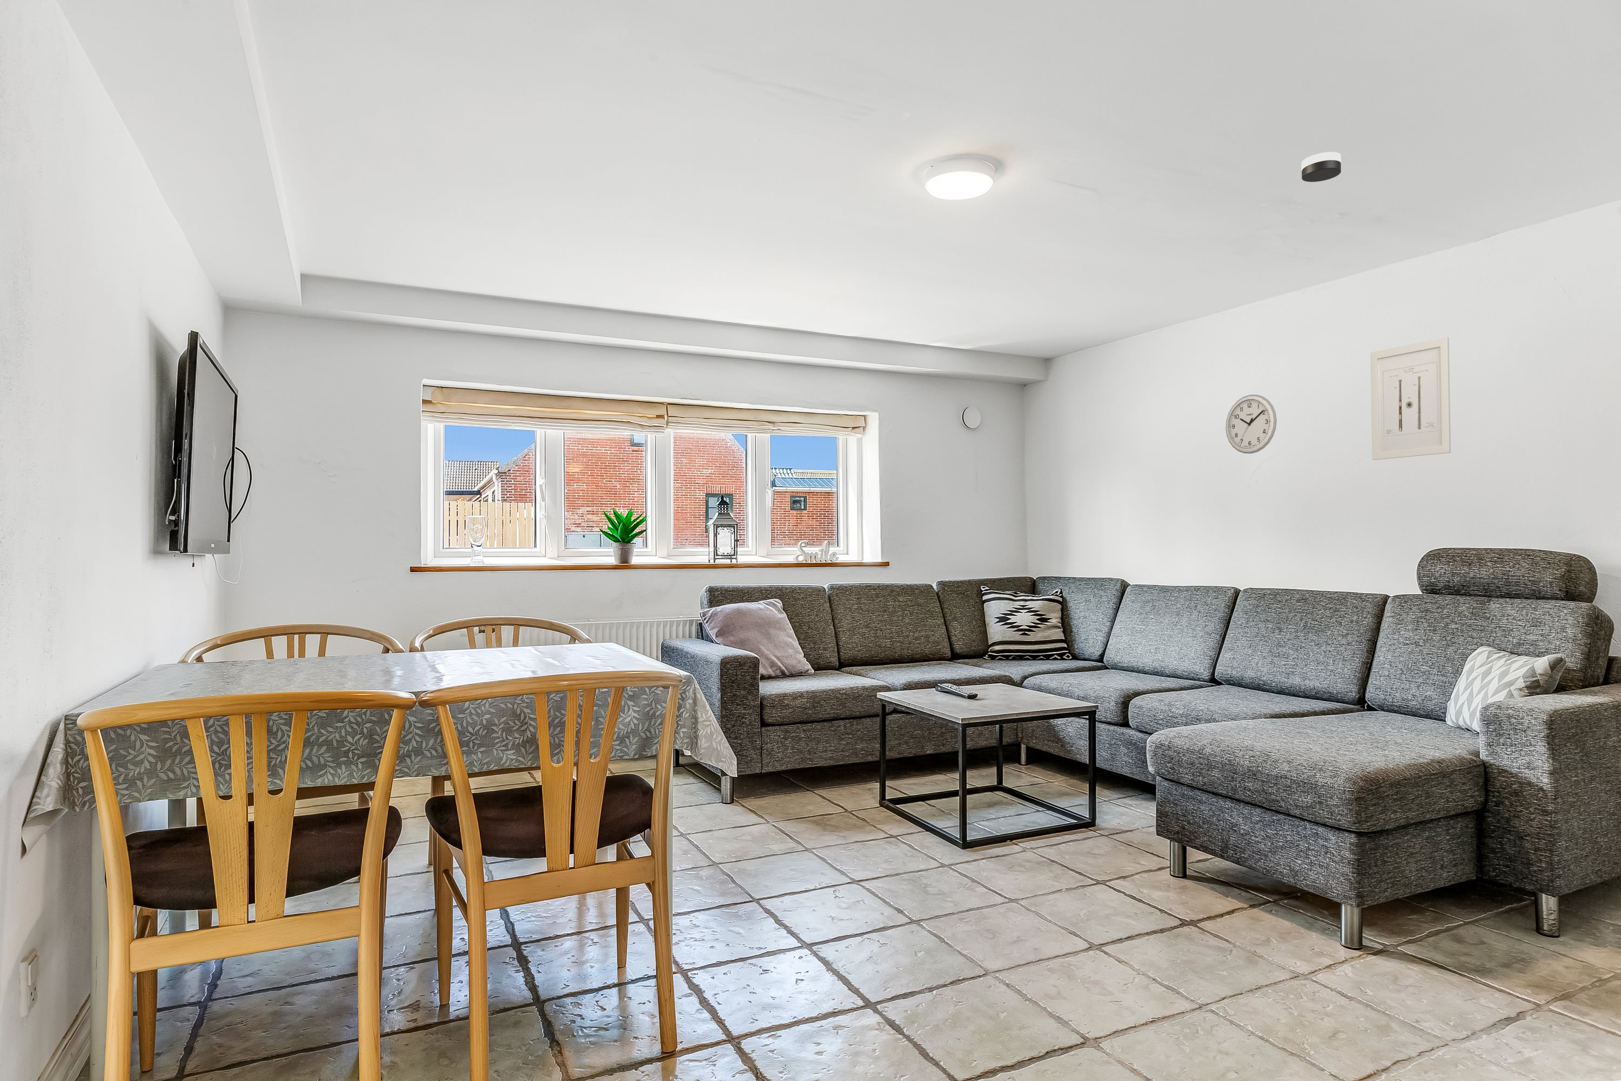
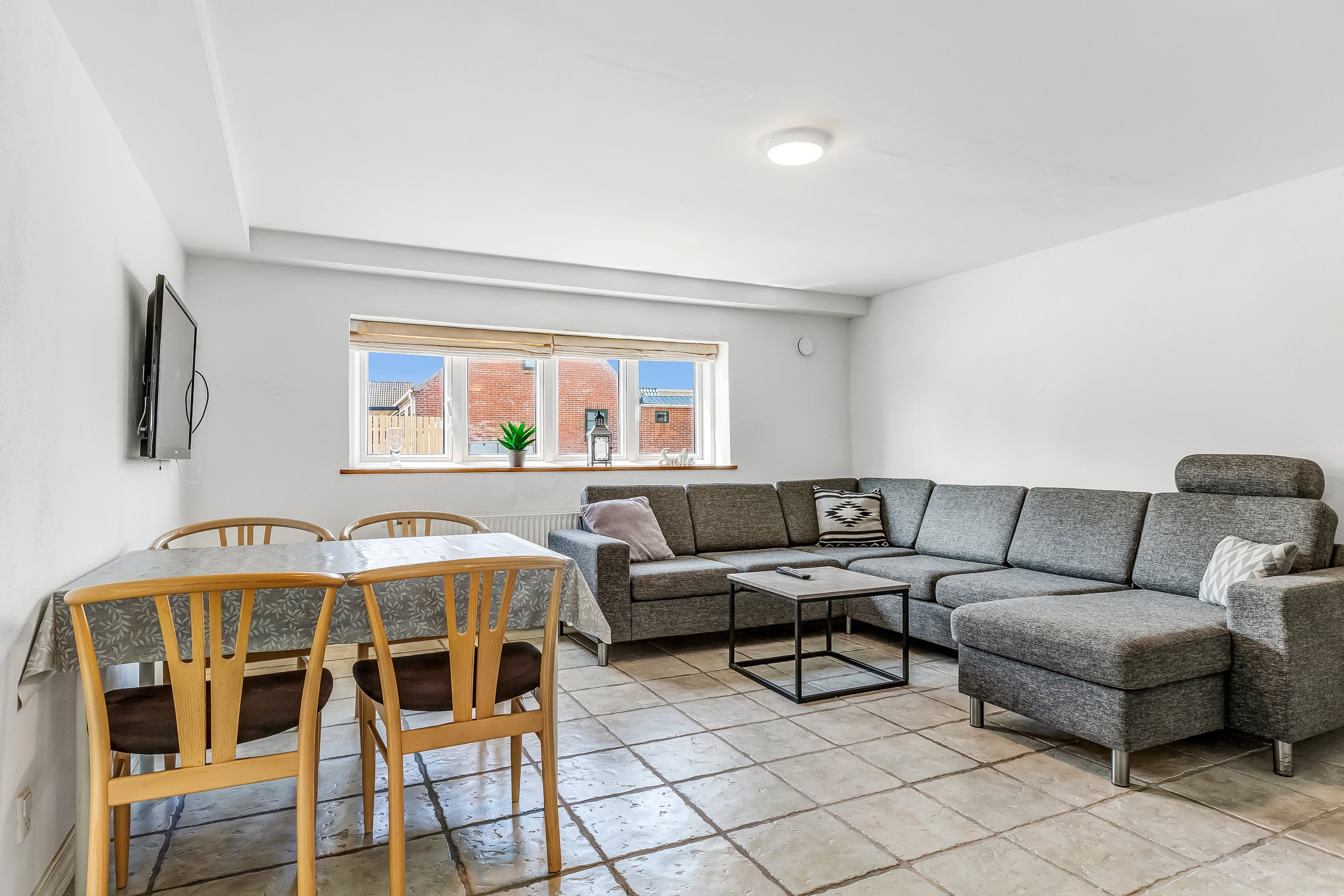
- smoke detector (1321, 166)
- wall art (1409, 401)
- wall clock (1250, 423)
